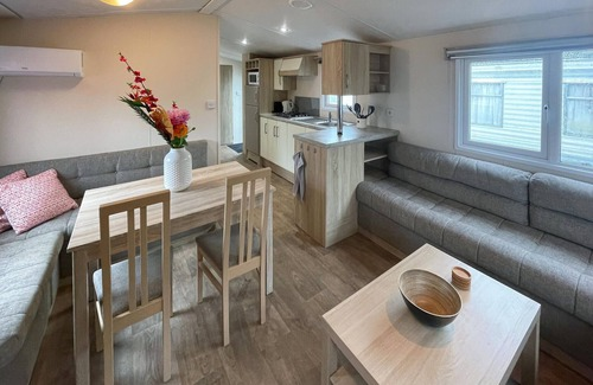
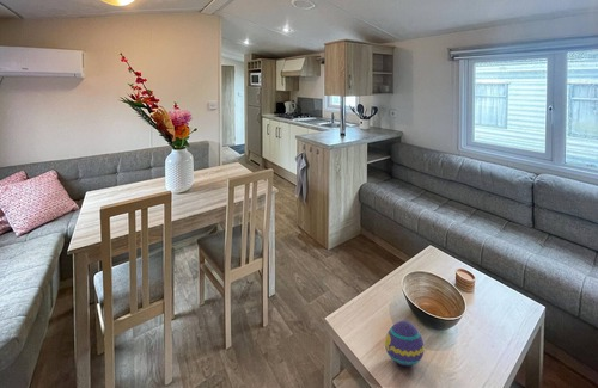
+ decorative egg (404, 341)
